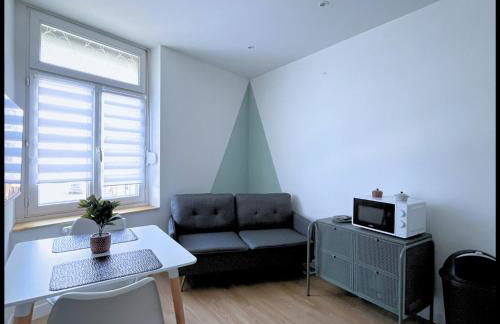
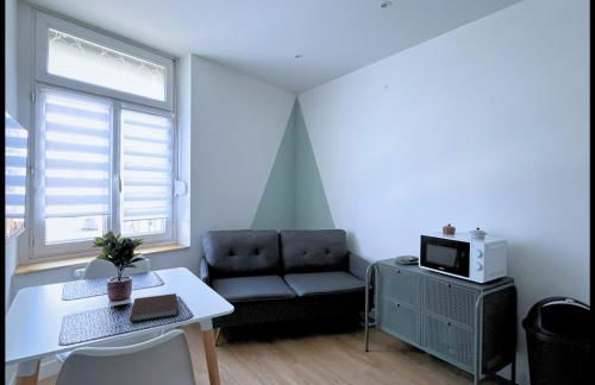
+ notebook (155, 305)
